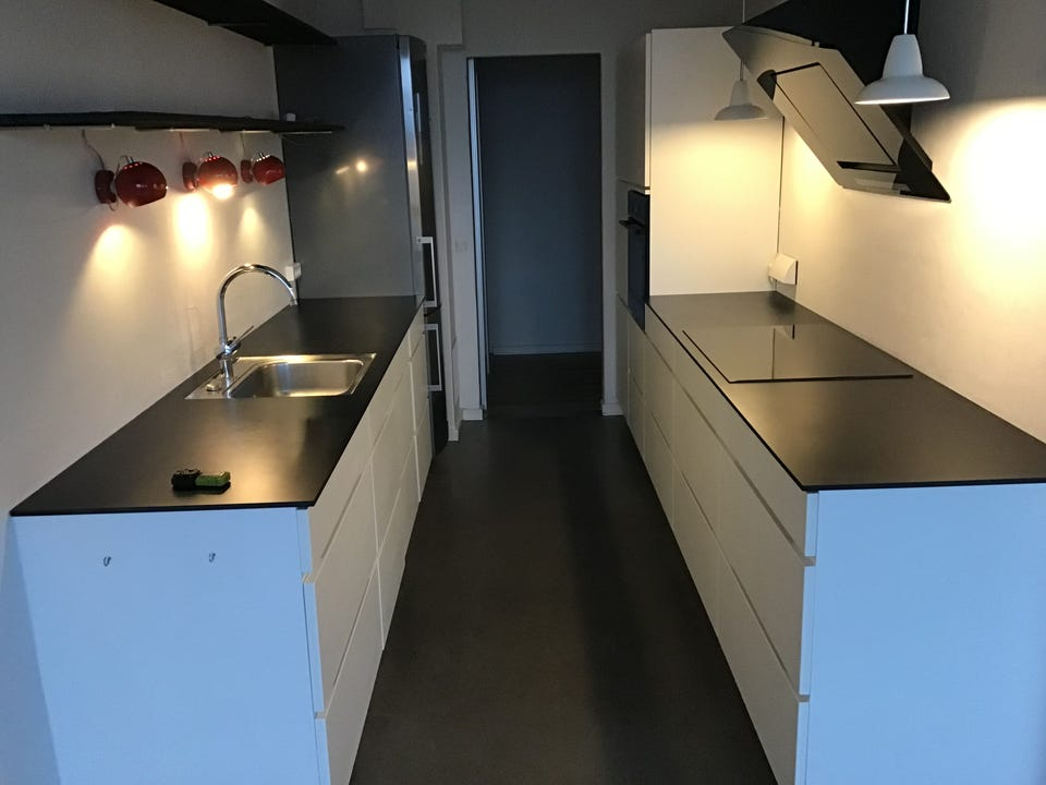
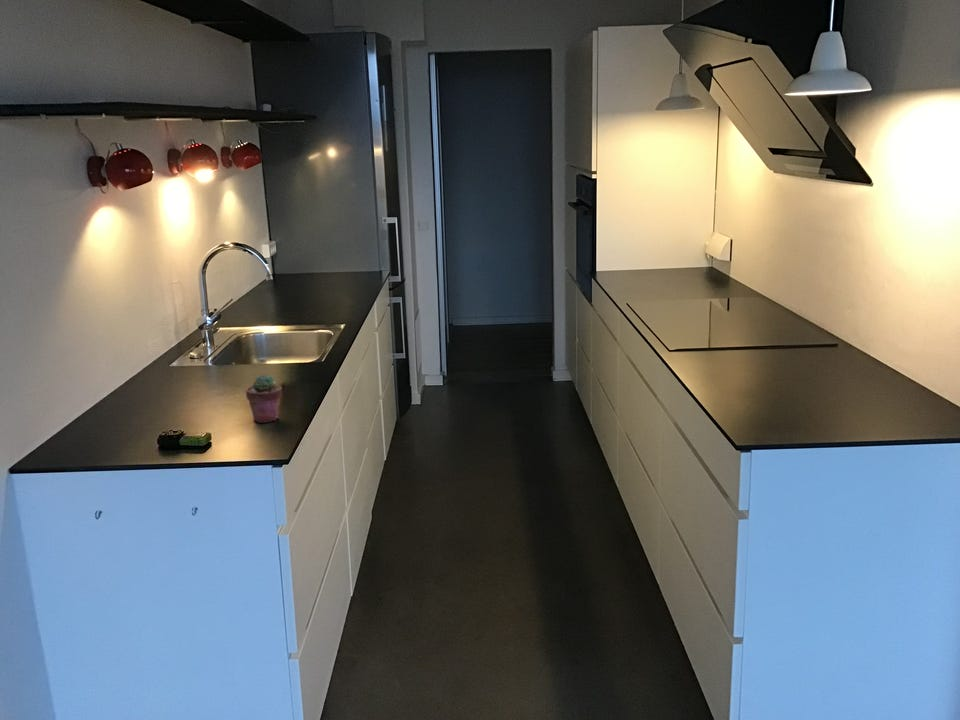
+ potted succulent (264, 397)
